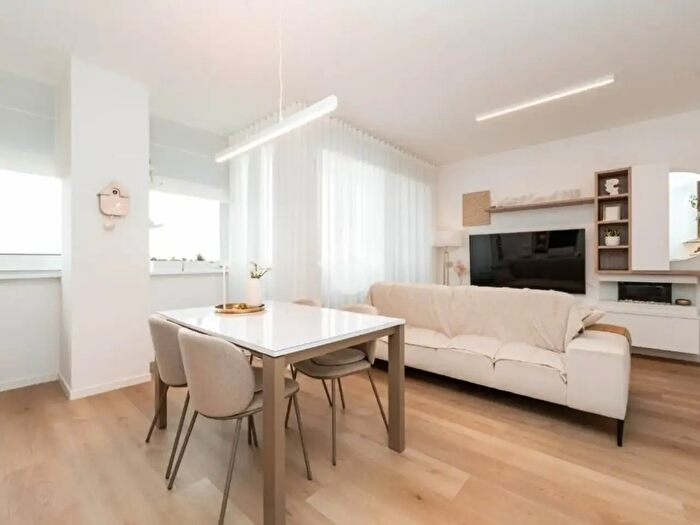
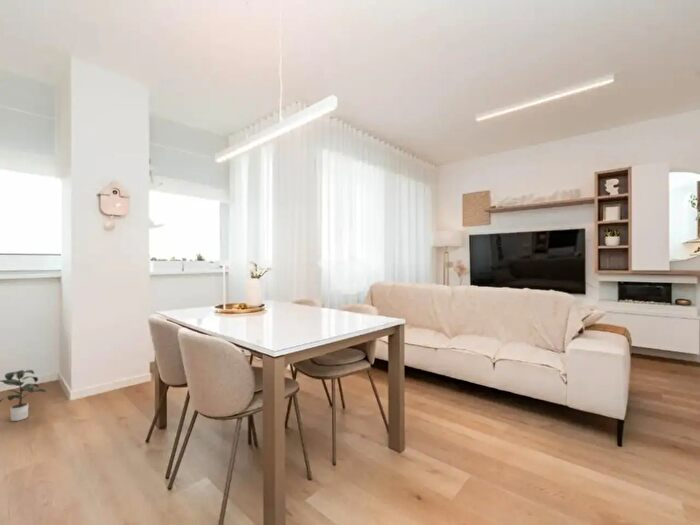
+ potted plant (24, 390)
